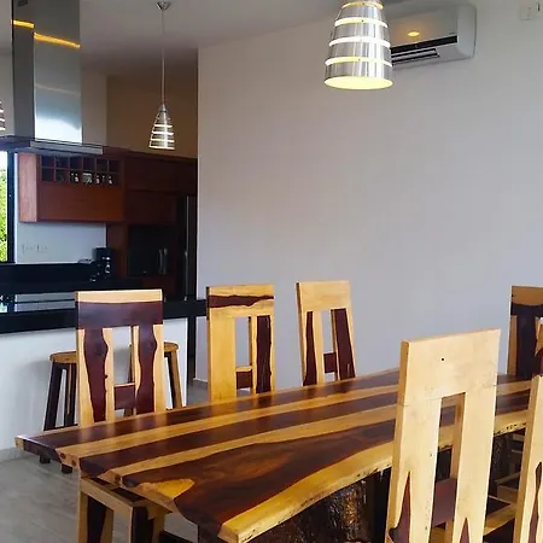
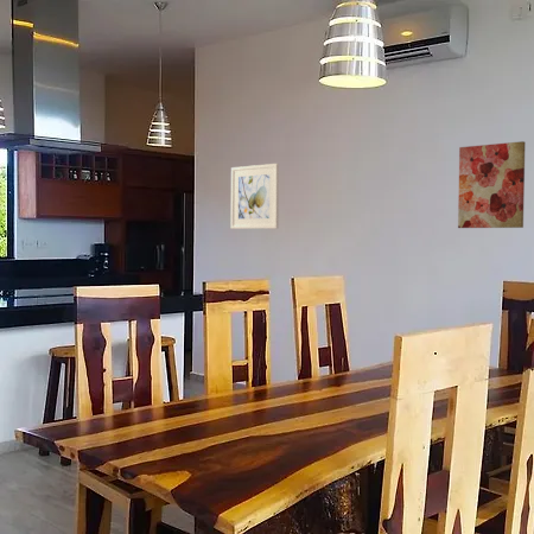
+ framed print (254, 197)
+ wall art (490, 186)
